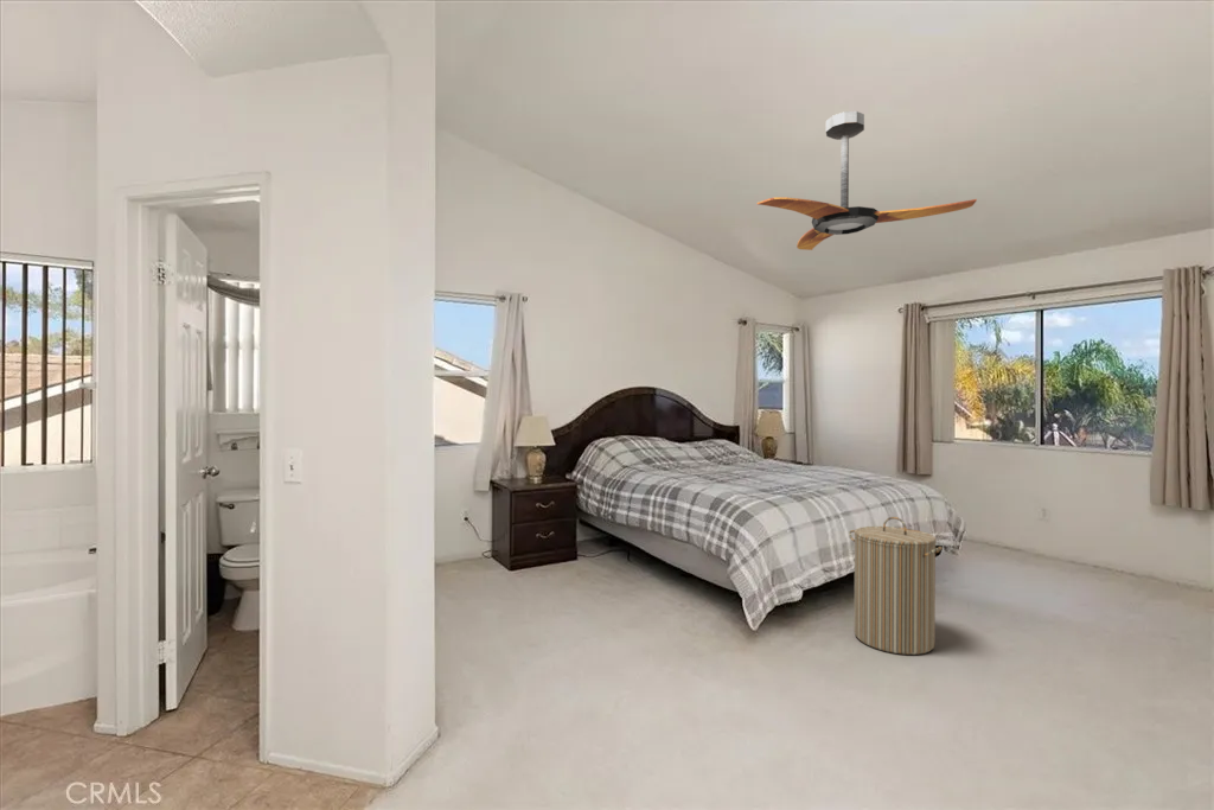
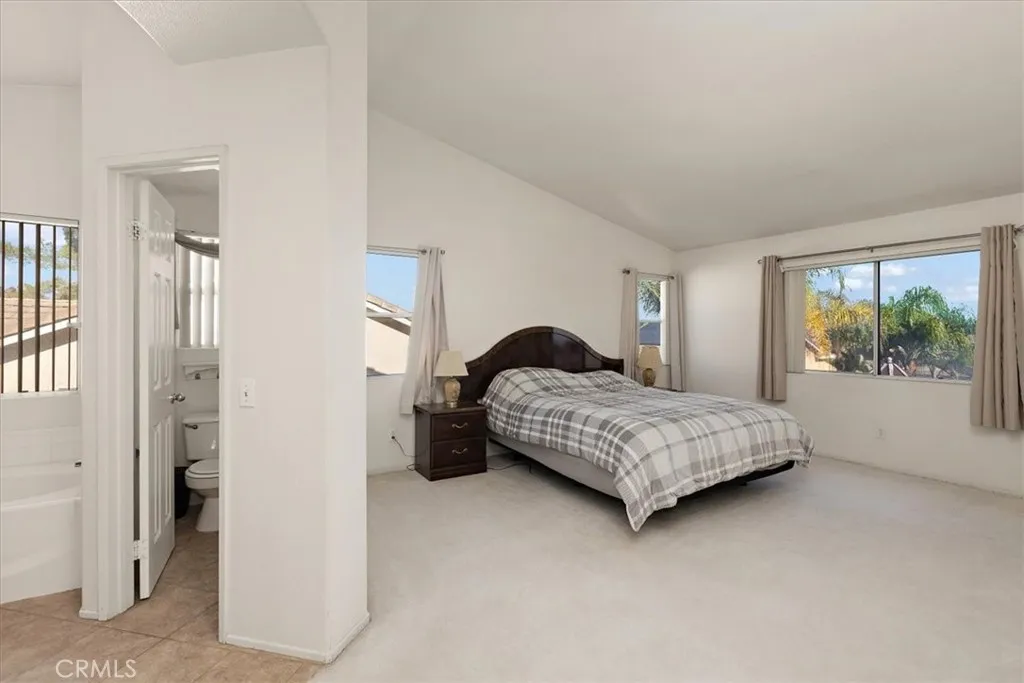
- ceiling fan (848, 173)
- laundry hamper (893, 578)
